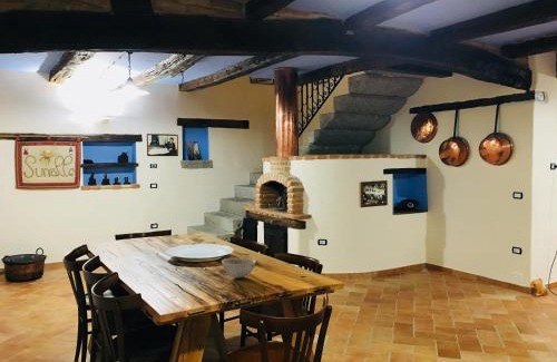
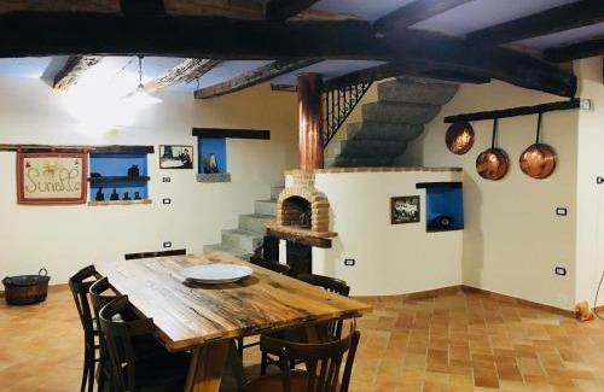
- bowl (238, 268)
